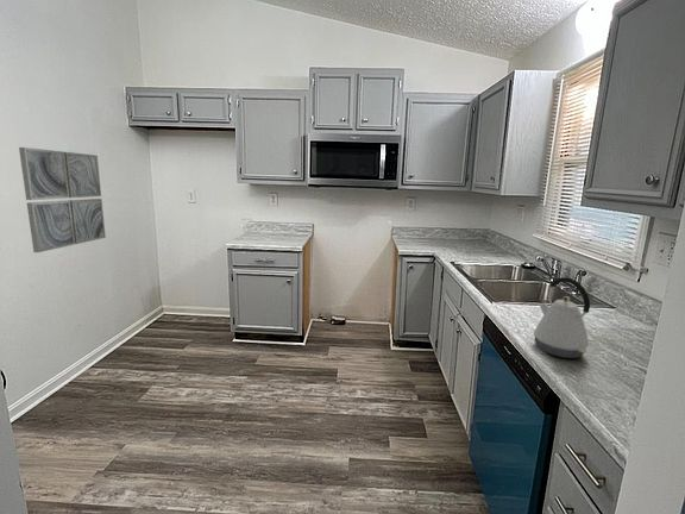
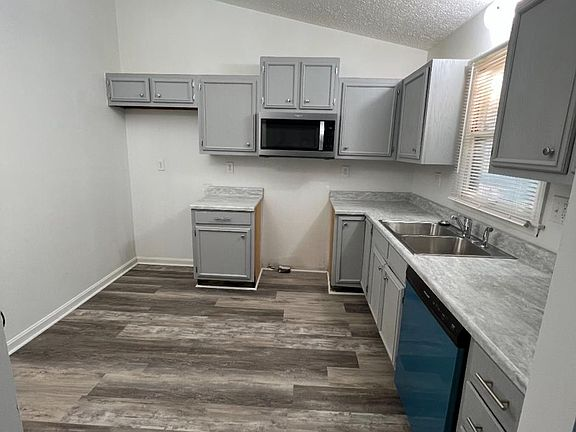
- kettle (563, 314)
- wall art (68, 200)
